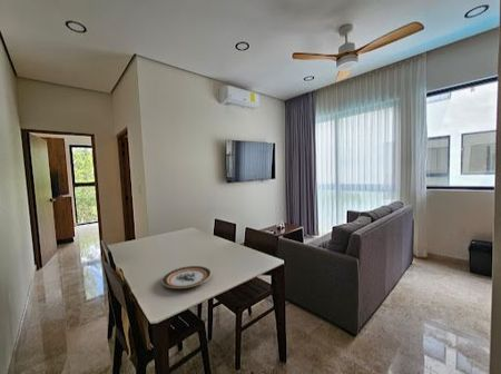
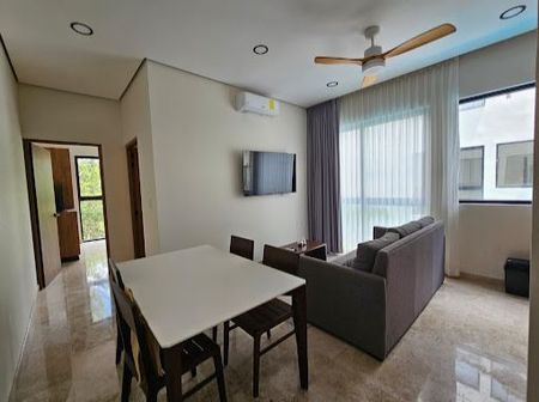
- plate (187, 277)
